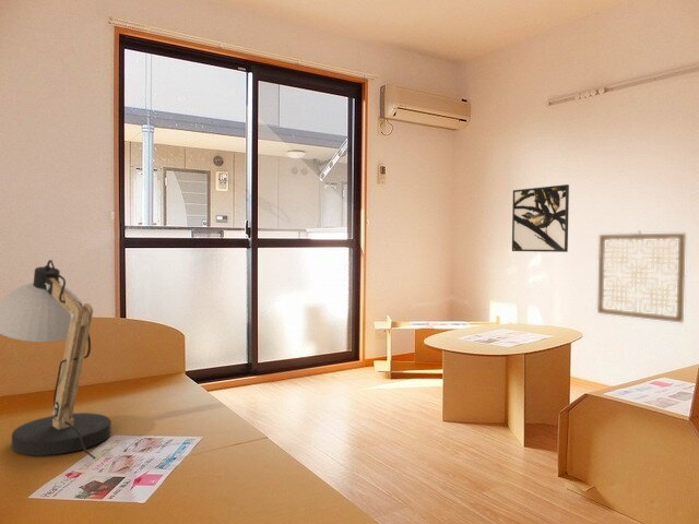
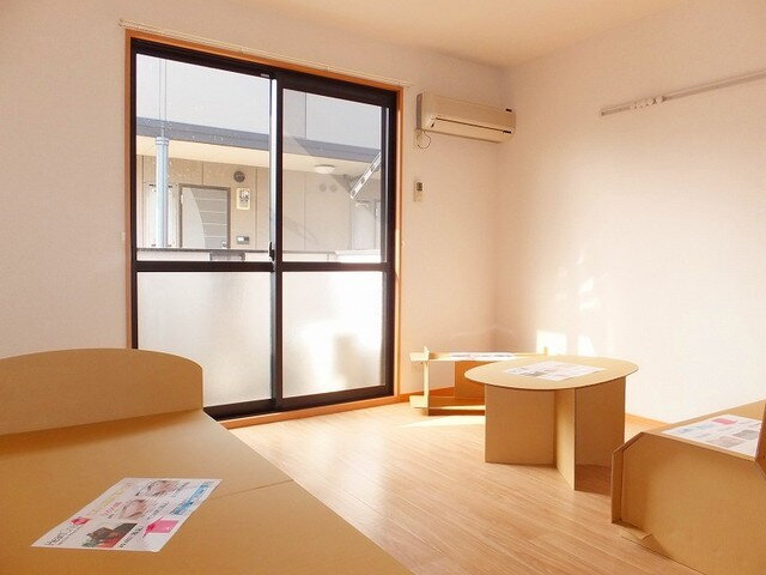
- wall art (638, 273)
- desk lamp (64, 349)
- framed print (538, 219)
